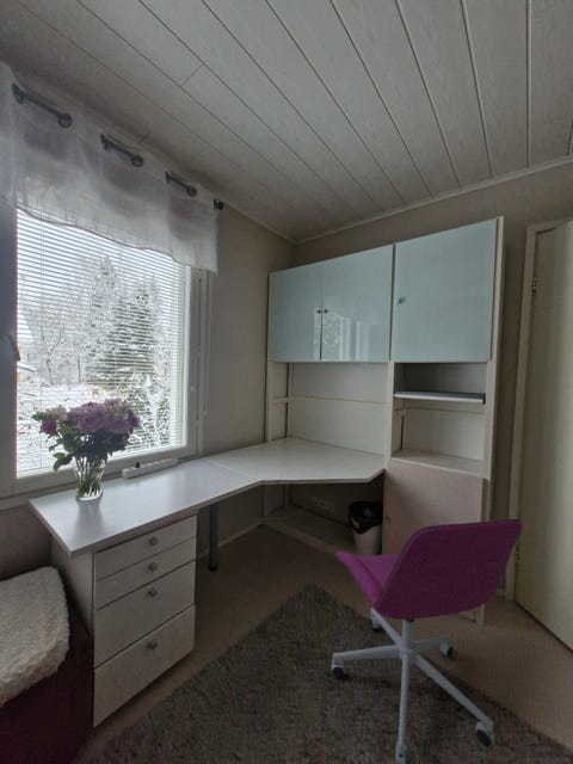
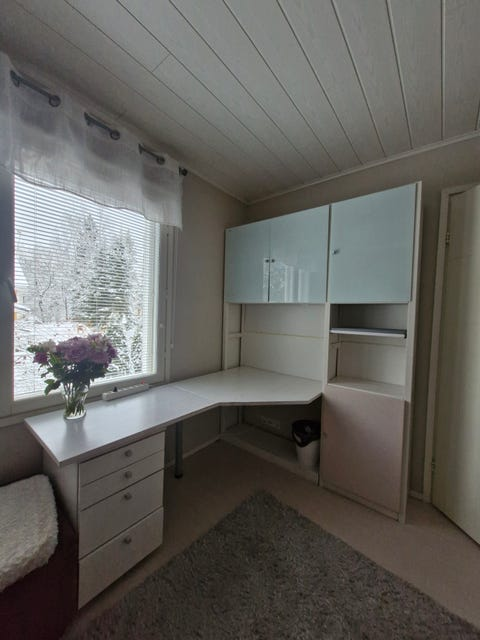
- office chair (411, 586)
